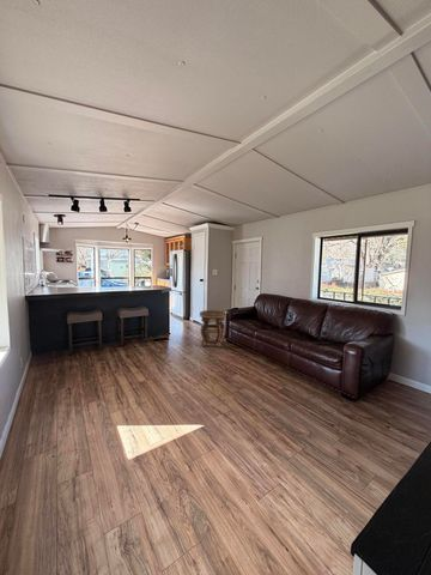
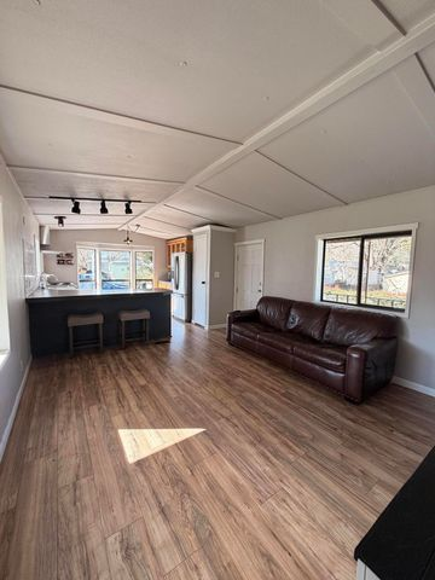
- side table (212, 329)
